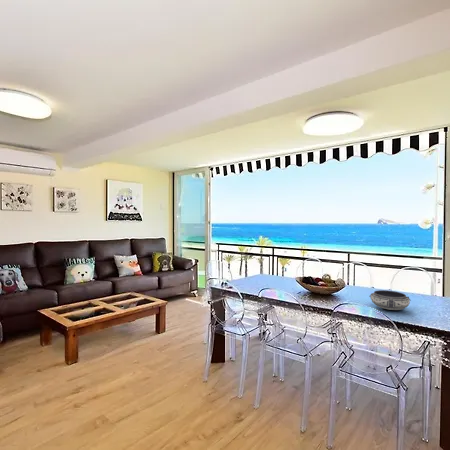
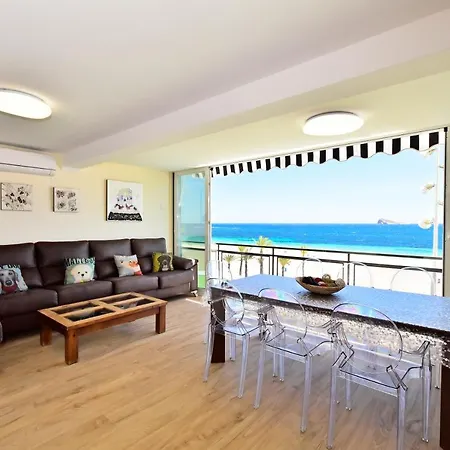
- bowl (389, 301)
